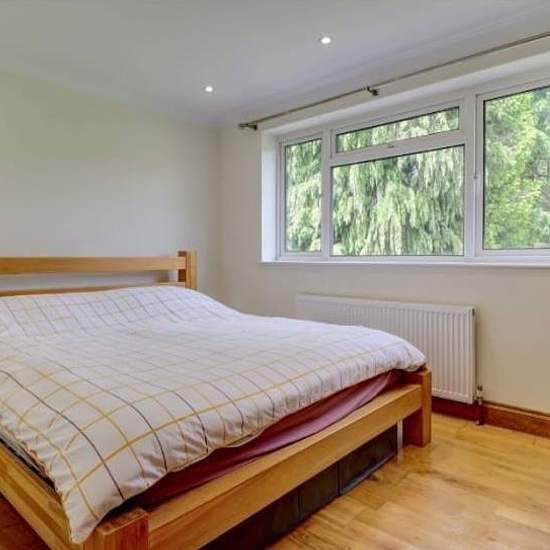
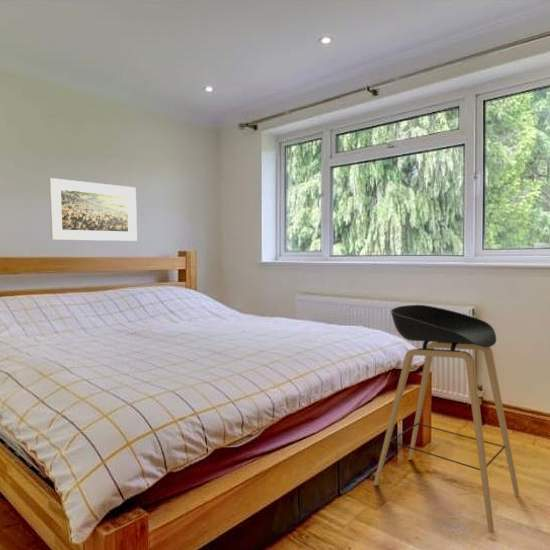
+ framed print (96, 211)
+ stool (424, 396)
